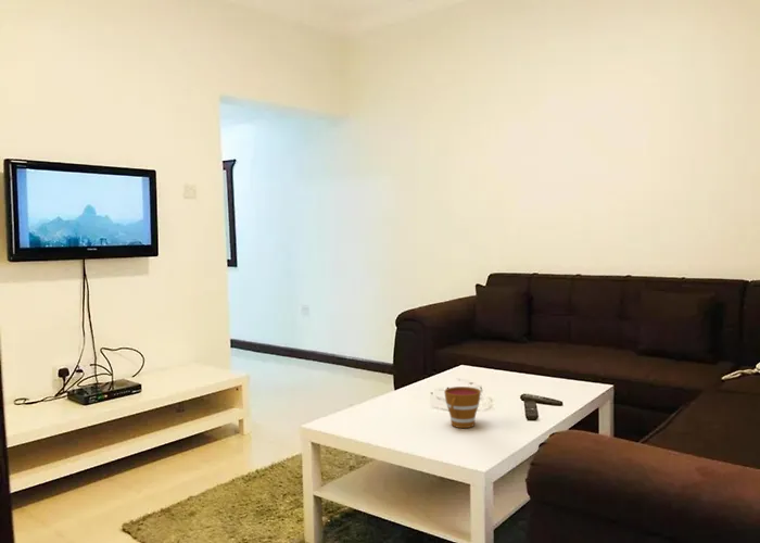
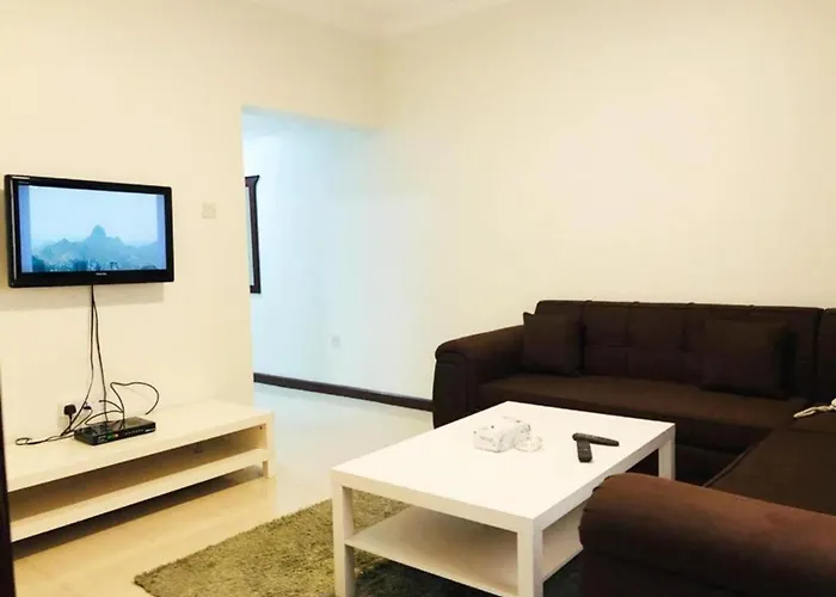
- cup (461, 408)
